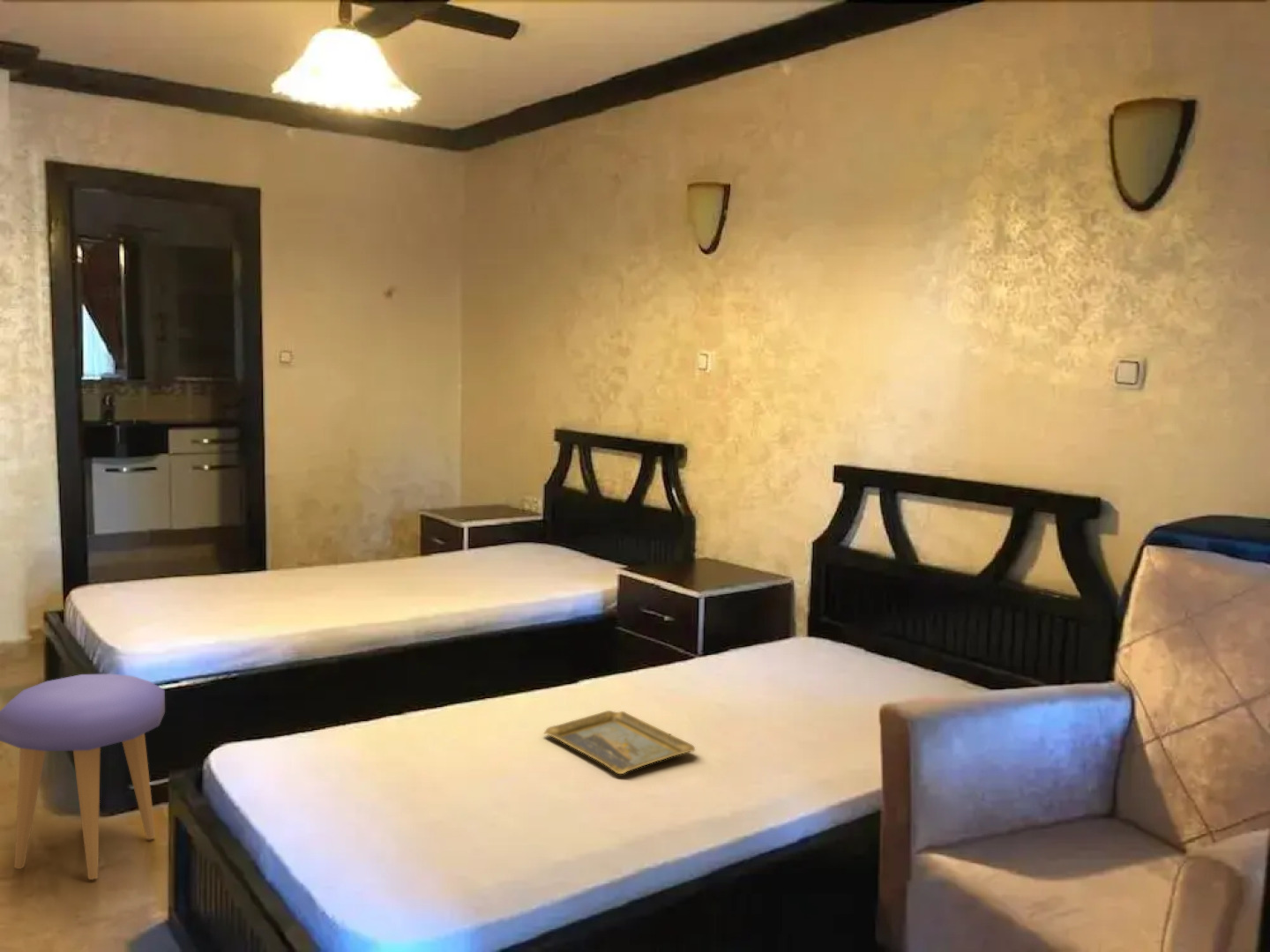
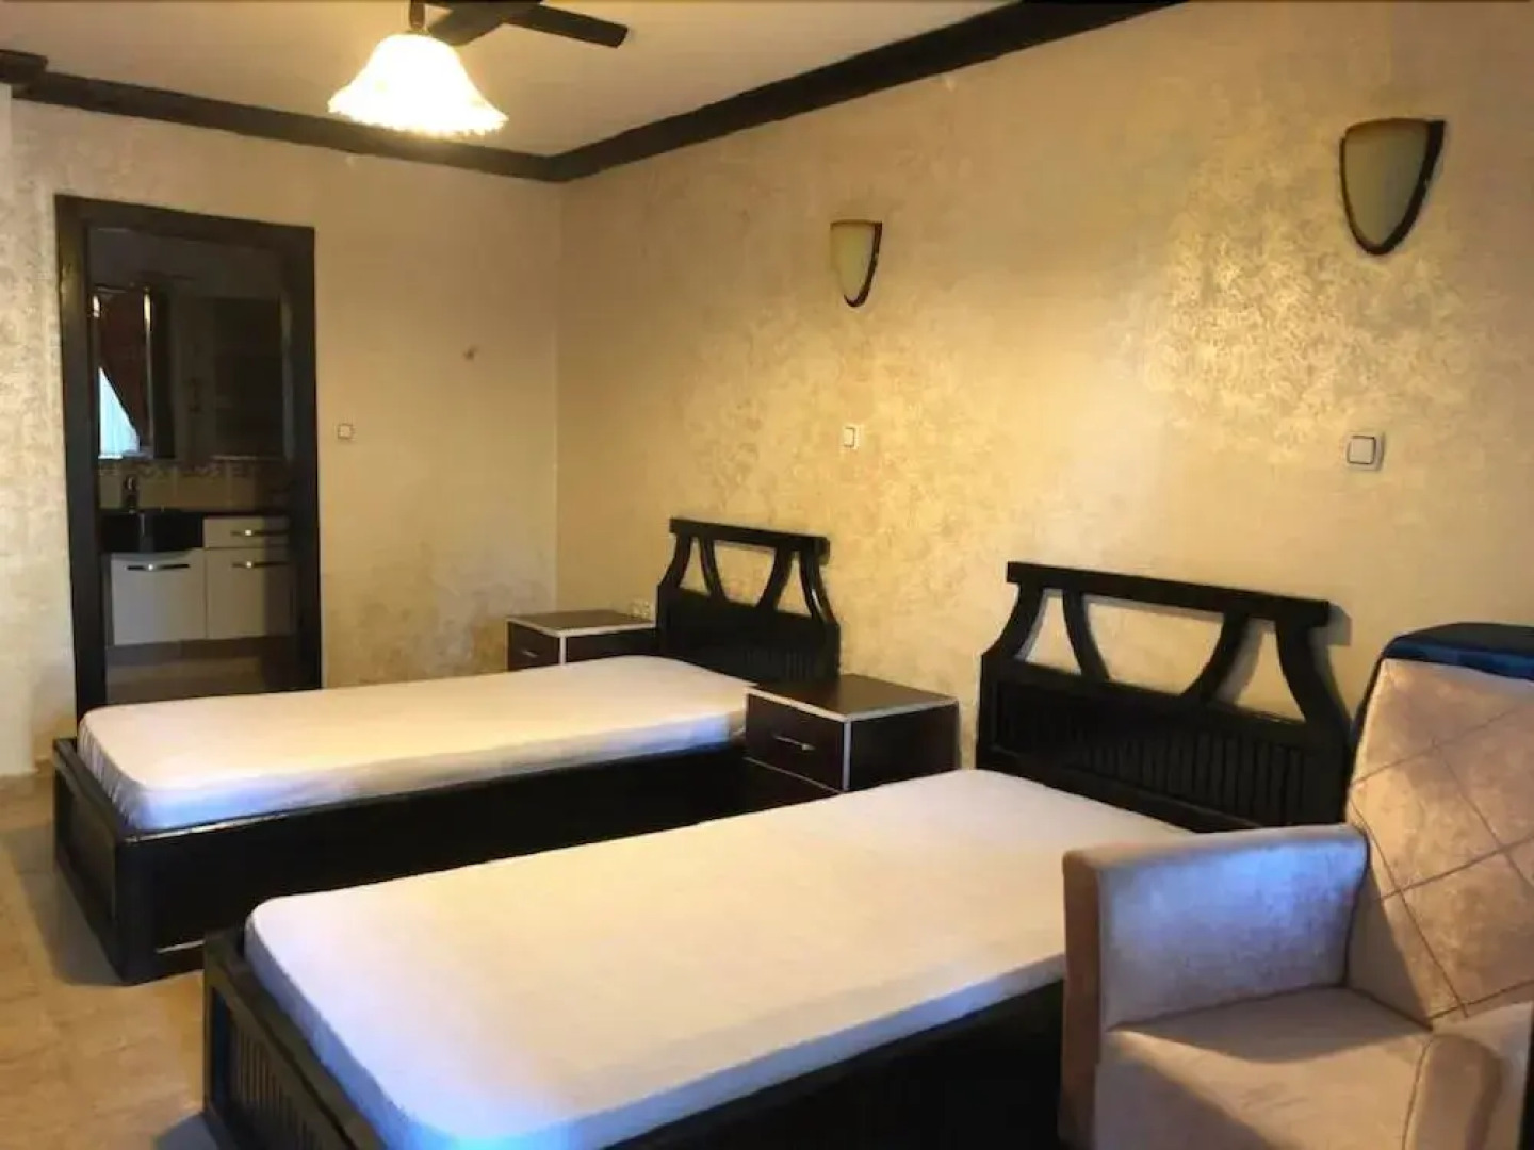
- tray (617, 741)
- stool (86, 772)
